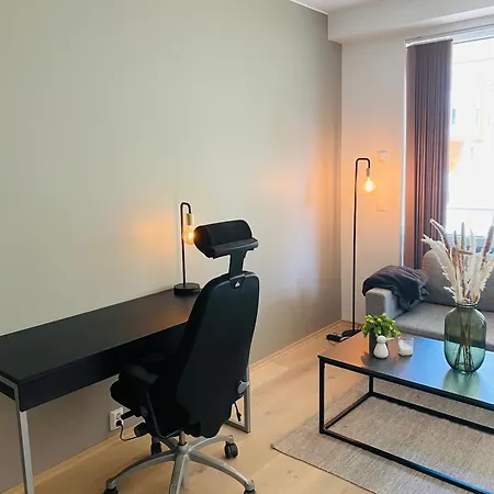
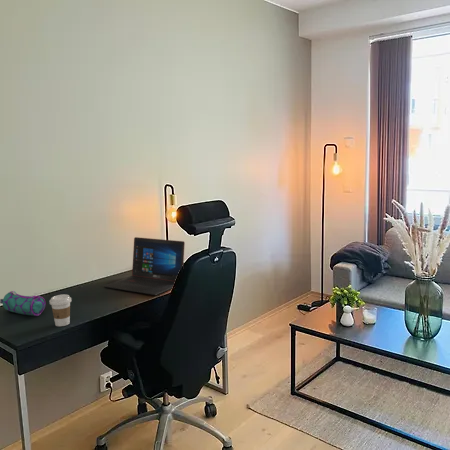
+ pencil case (23, 303)
+ laptop (144, 264)
+ coffee cup (61, 310)
